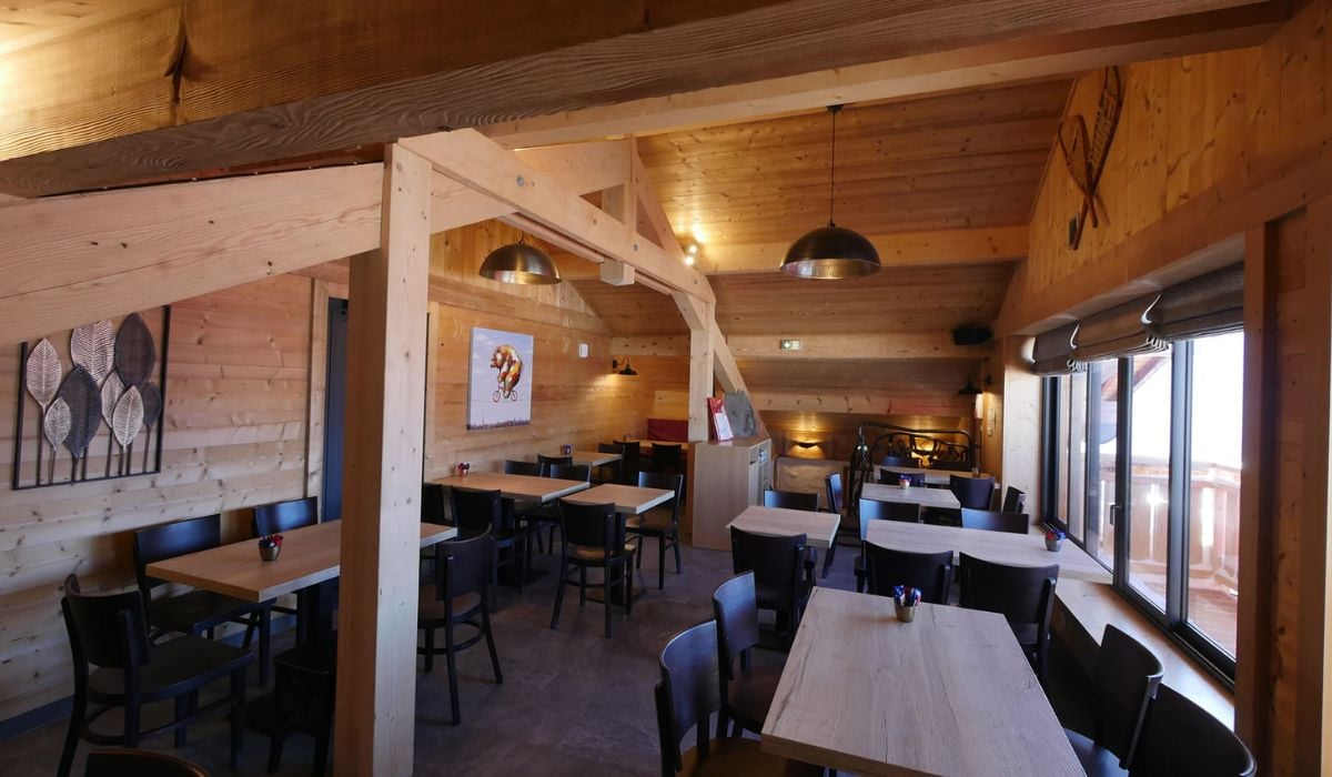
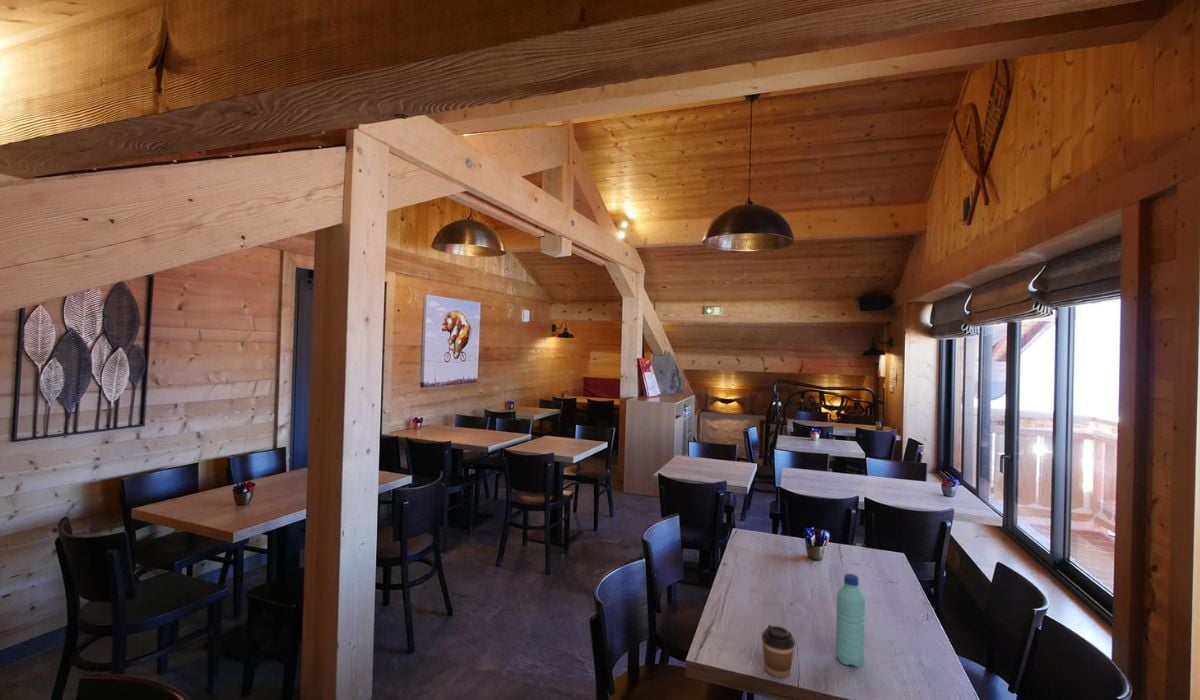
+ coffee cup (777, 649)
+ water bottle (850, 618)
